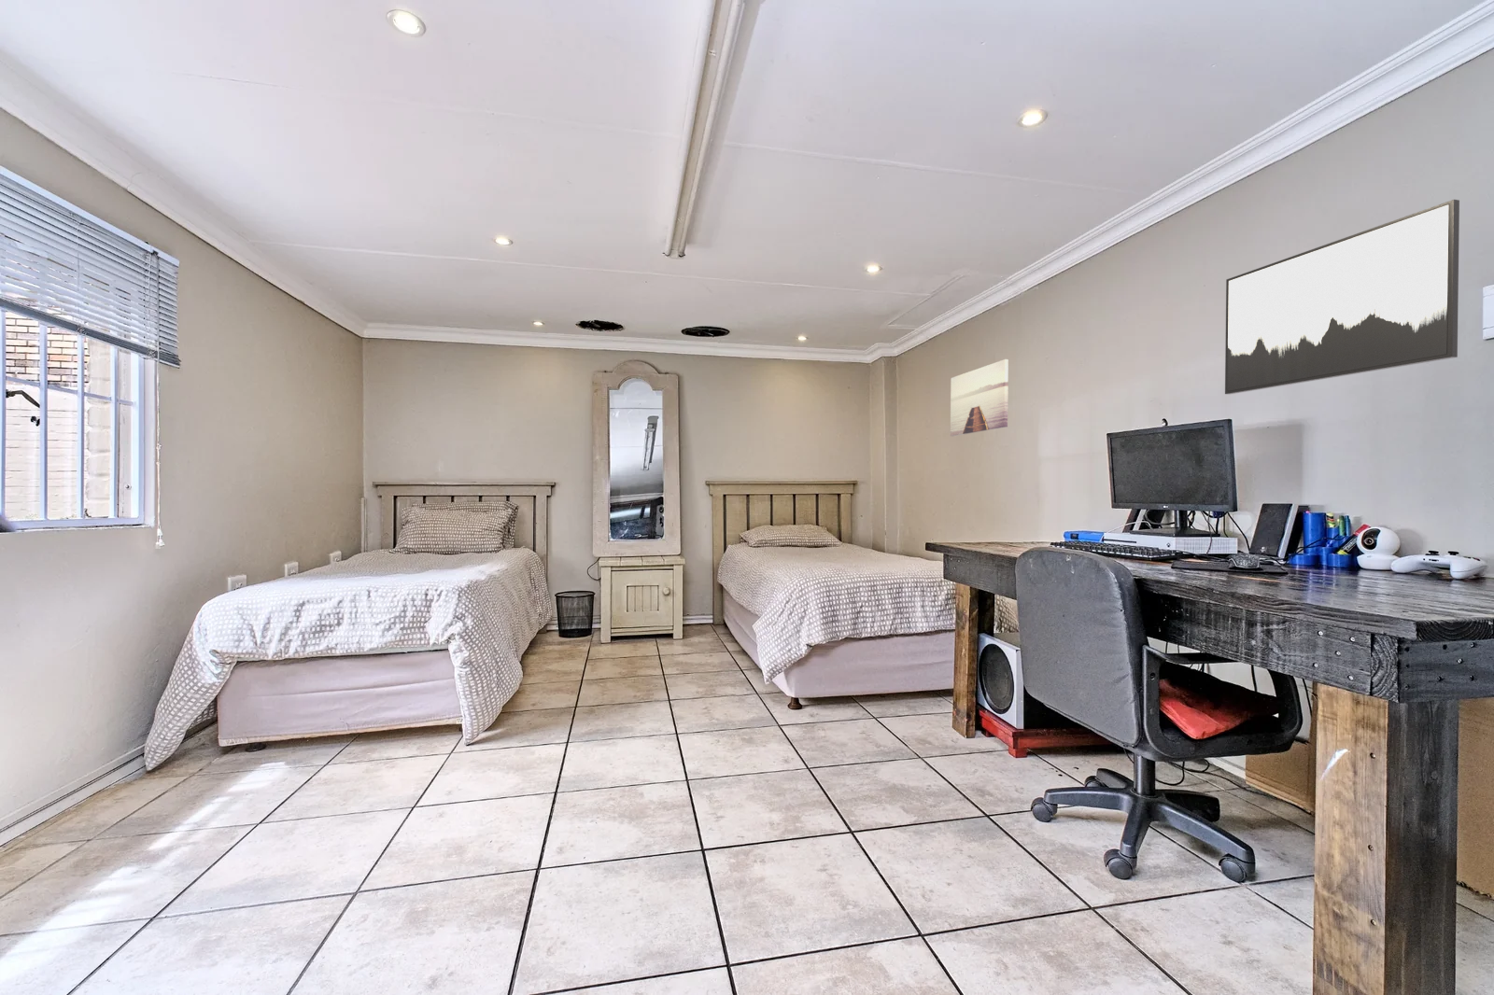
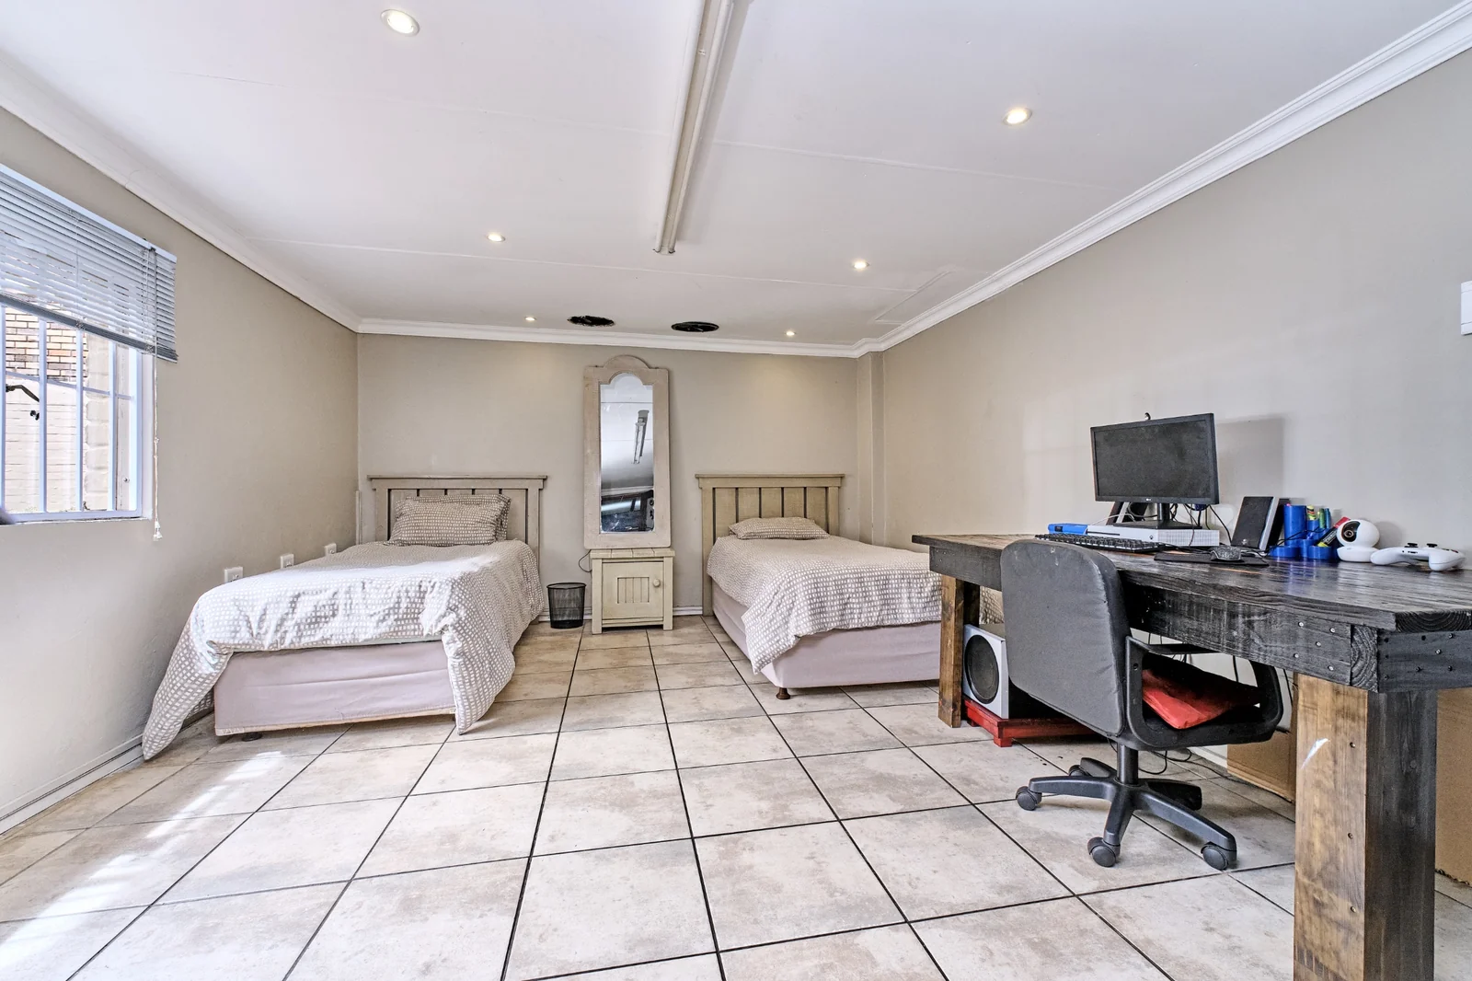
- wall art (1323, 312)
- wall art (976, 401)
